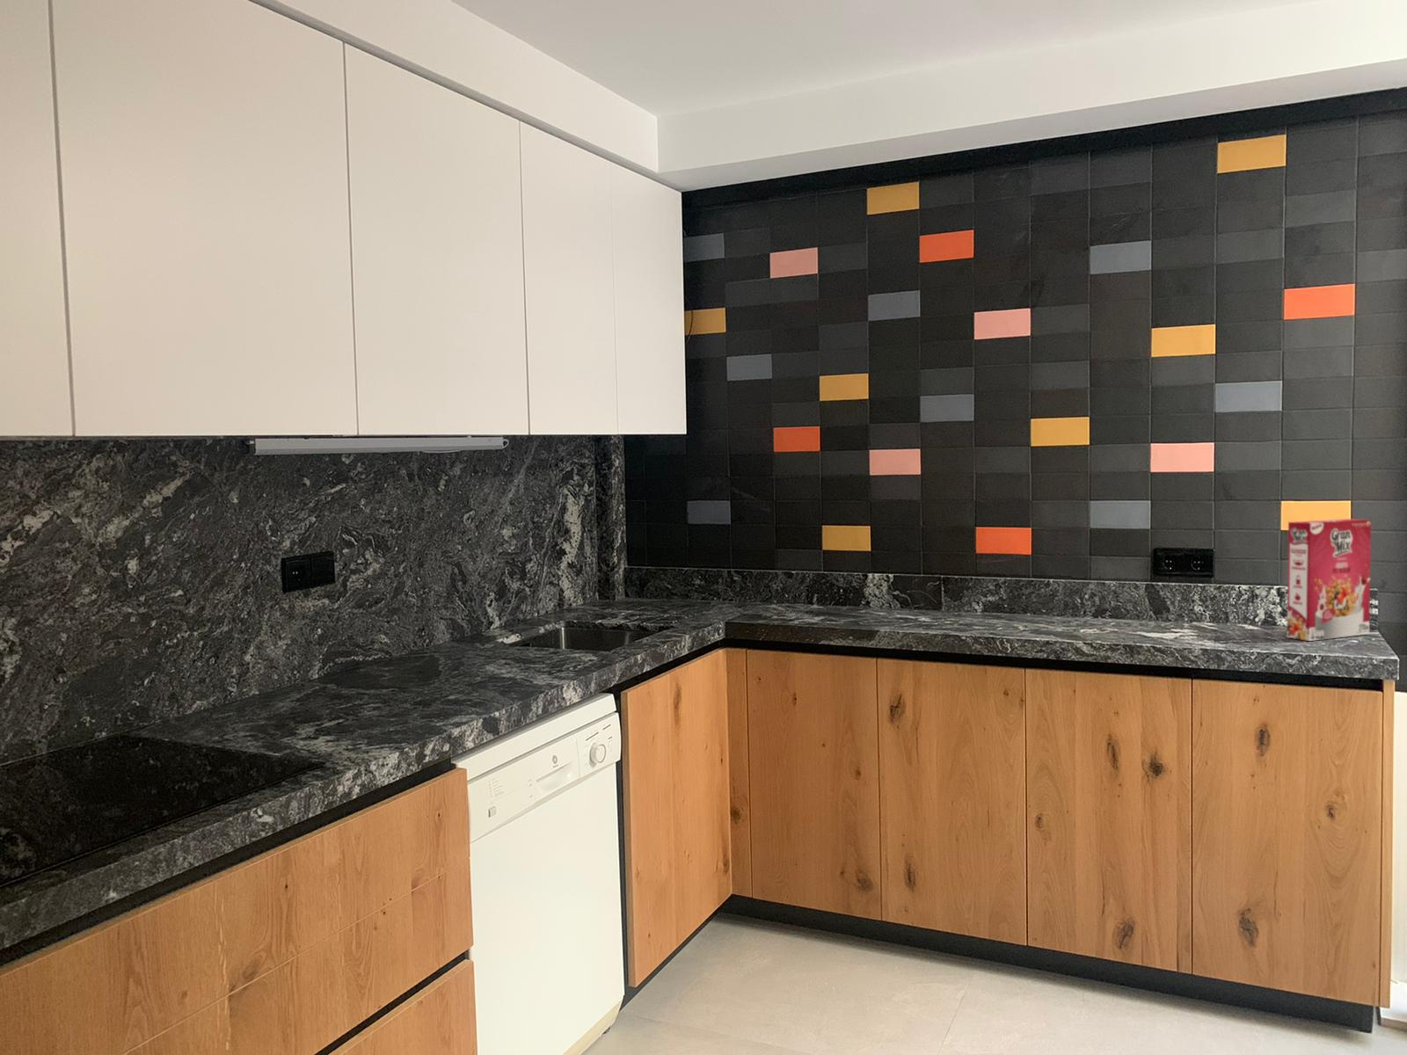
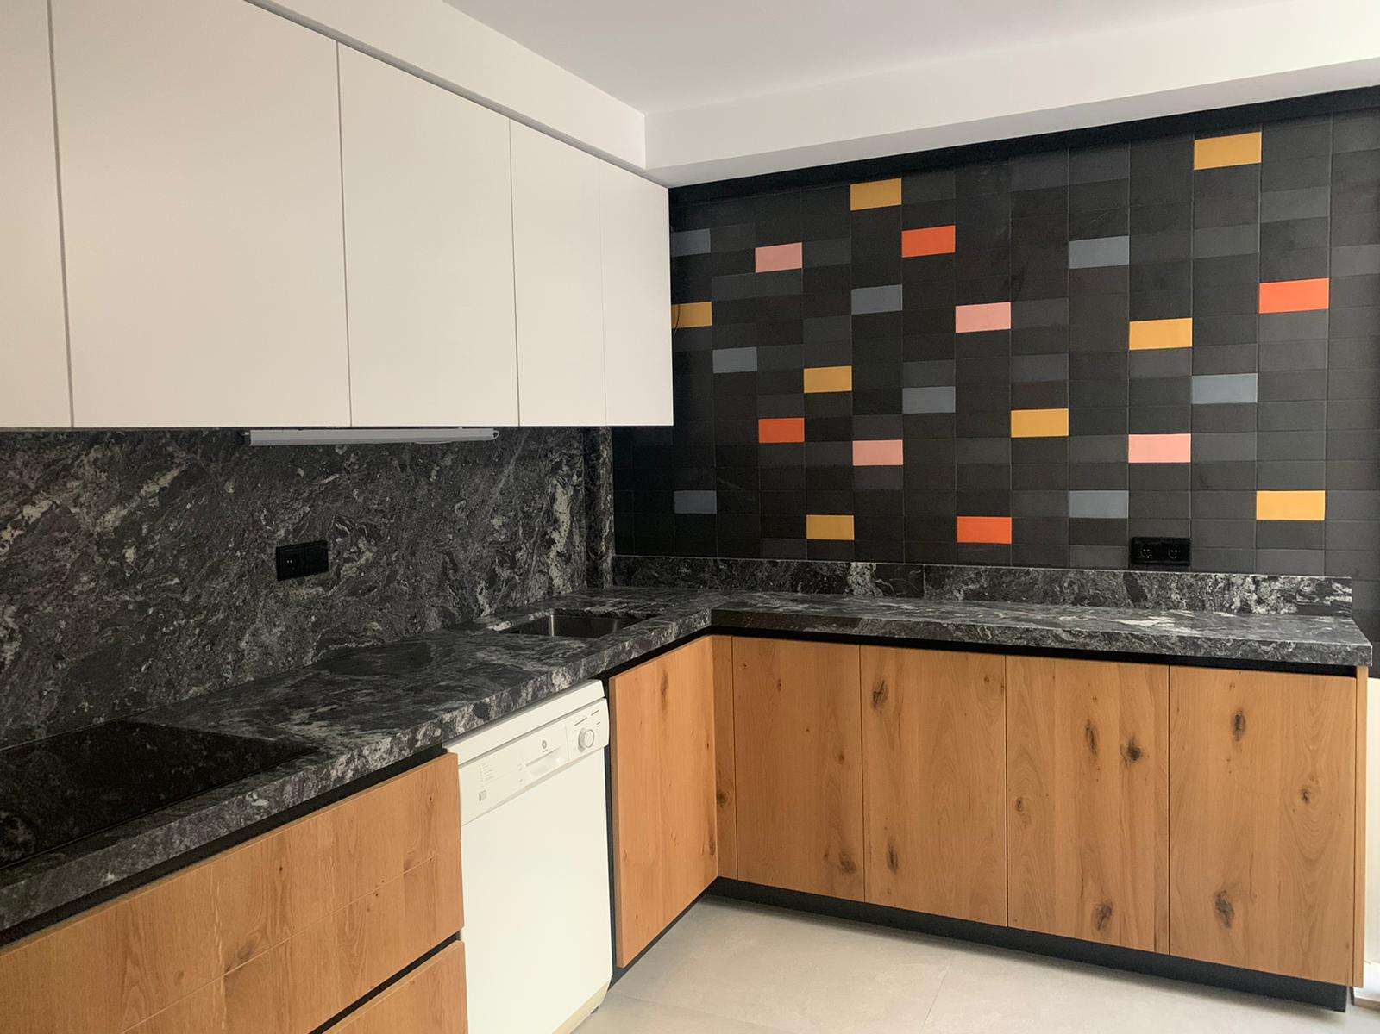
- cereal box (1328, 578)
